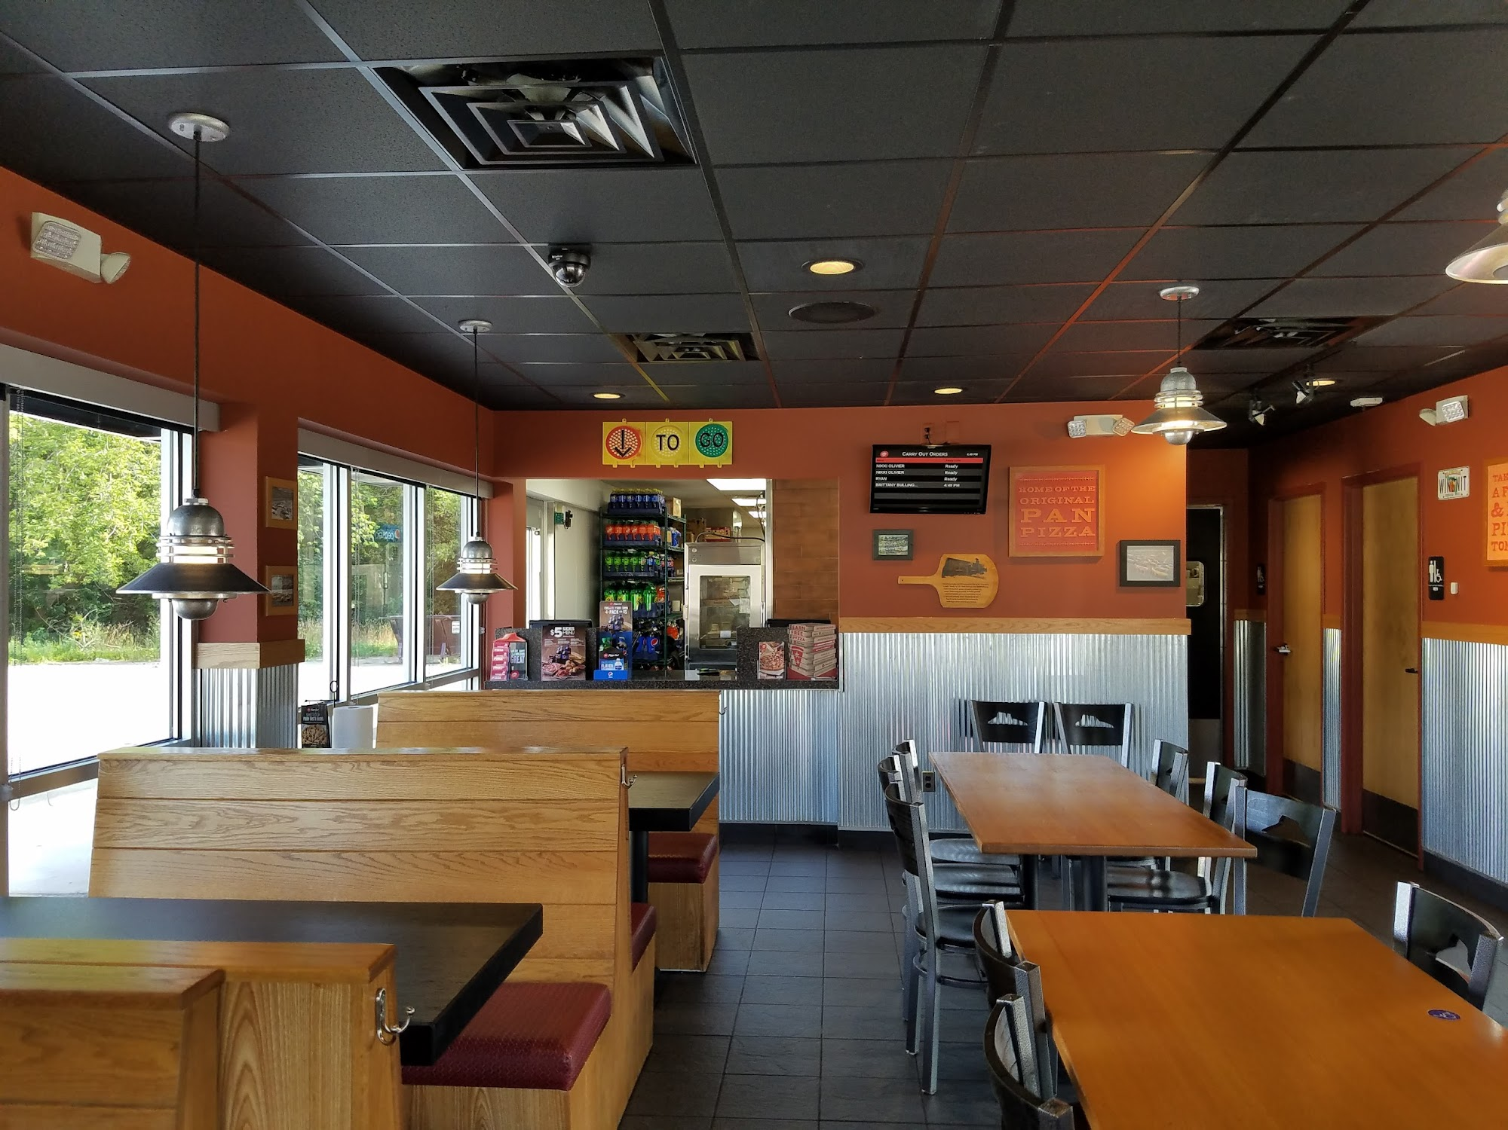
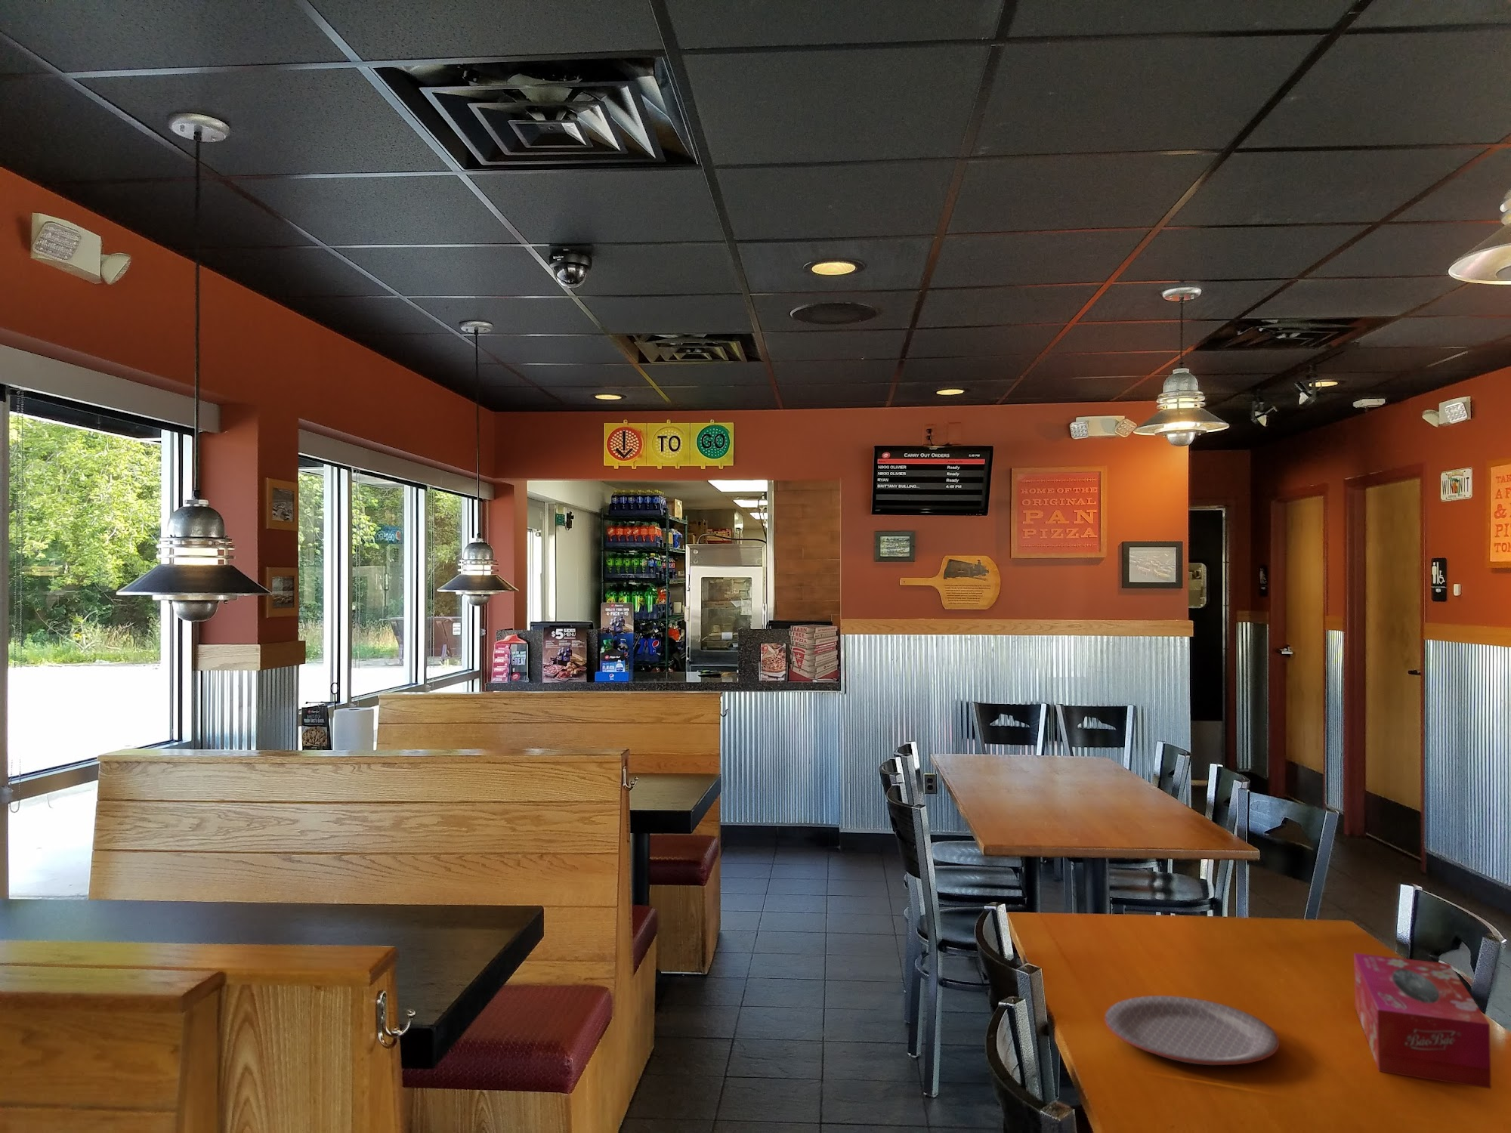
+ tissue box (1416, 1014)
+ plate (1189, 1033)
